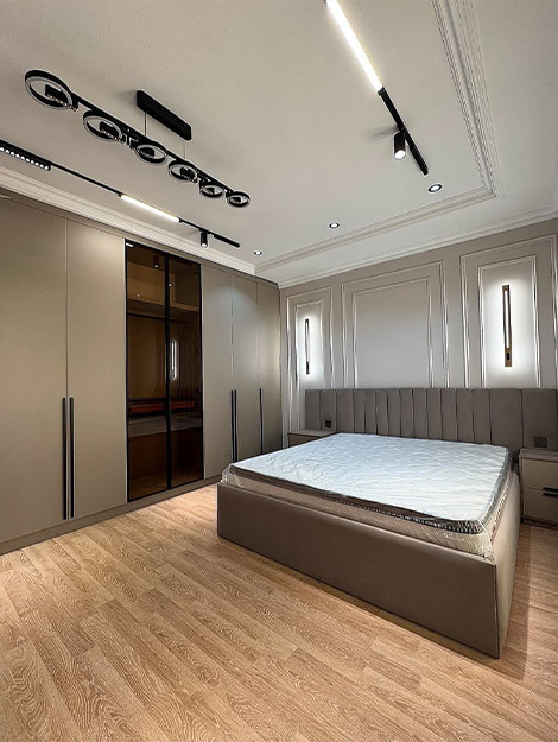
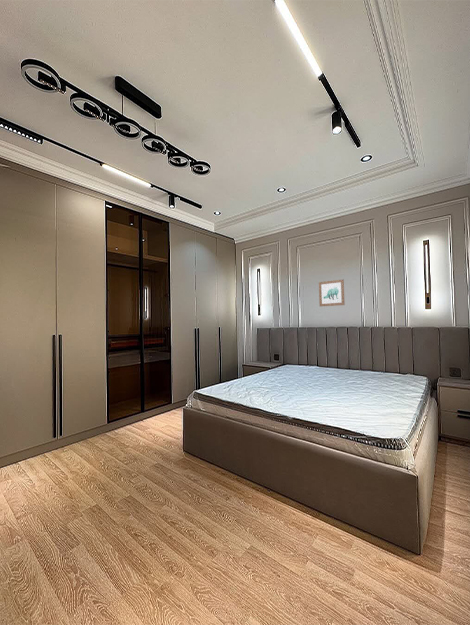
+ wall art (331, 293)
